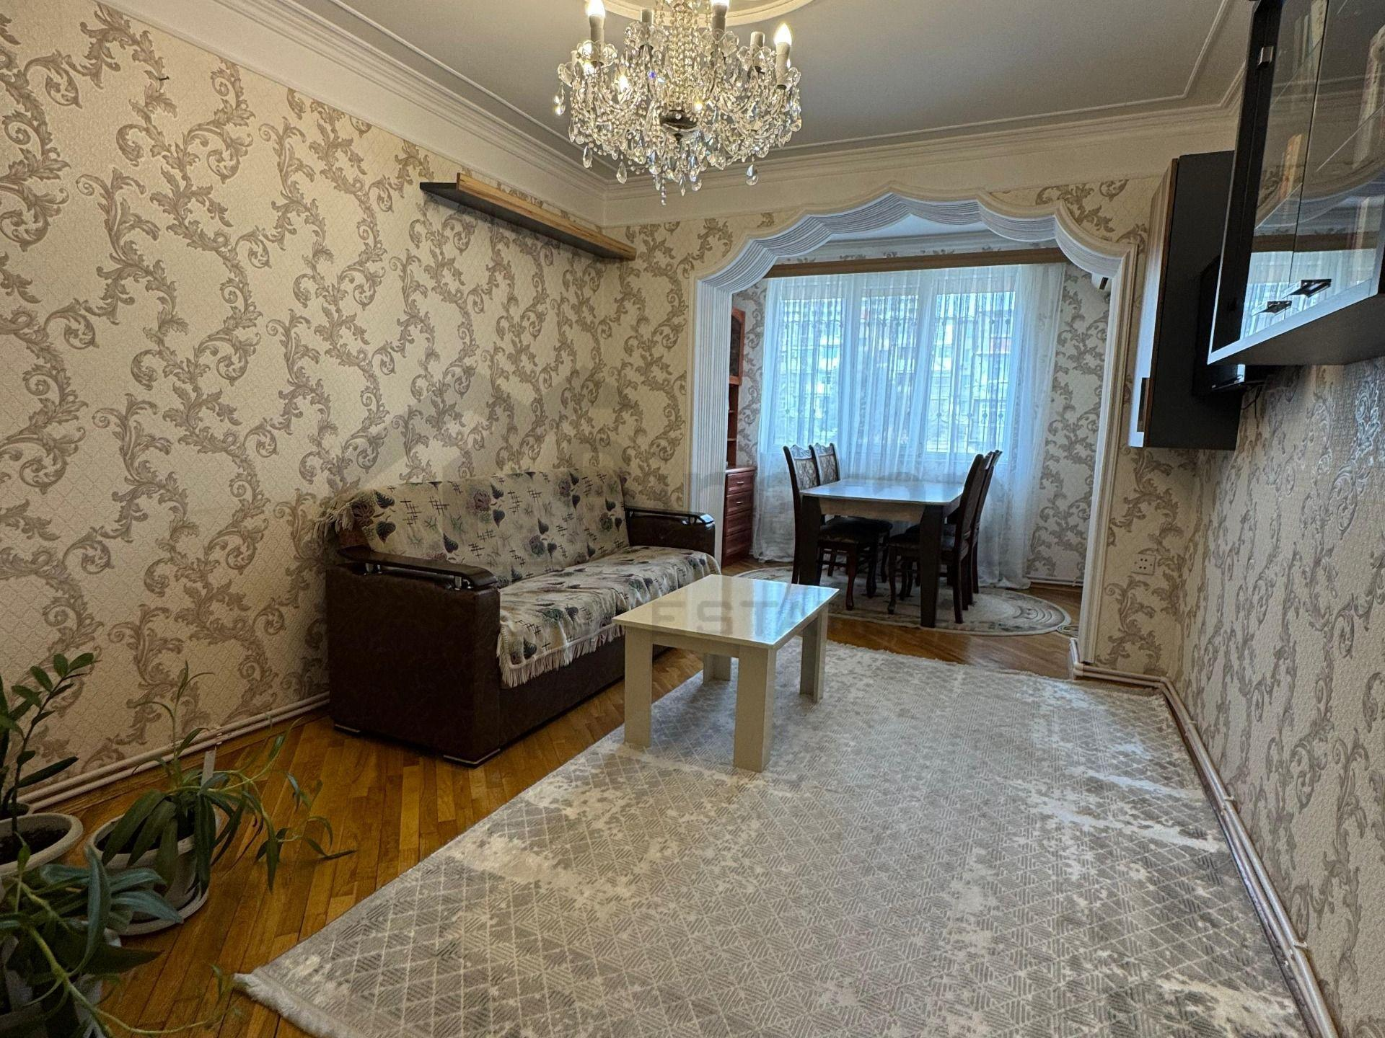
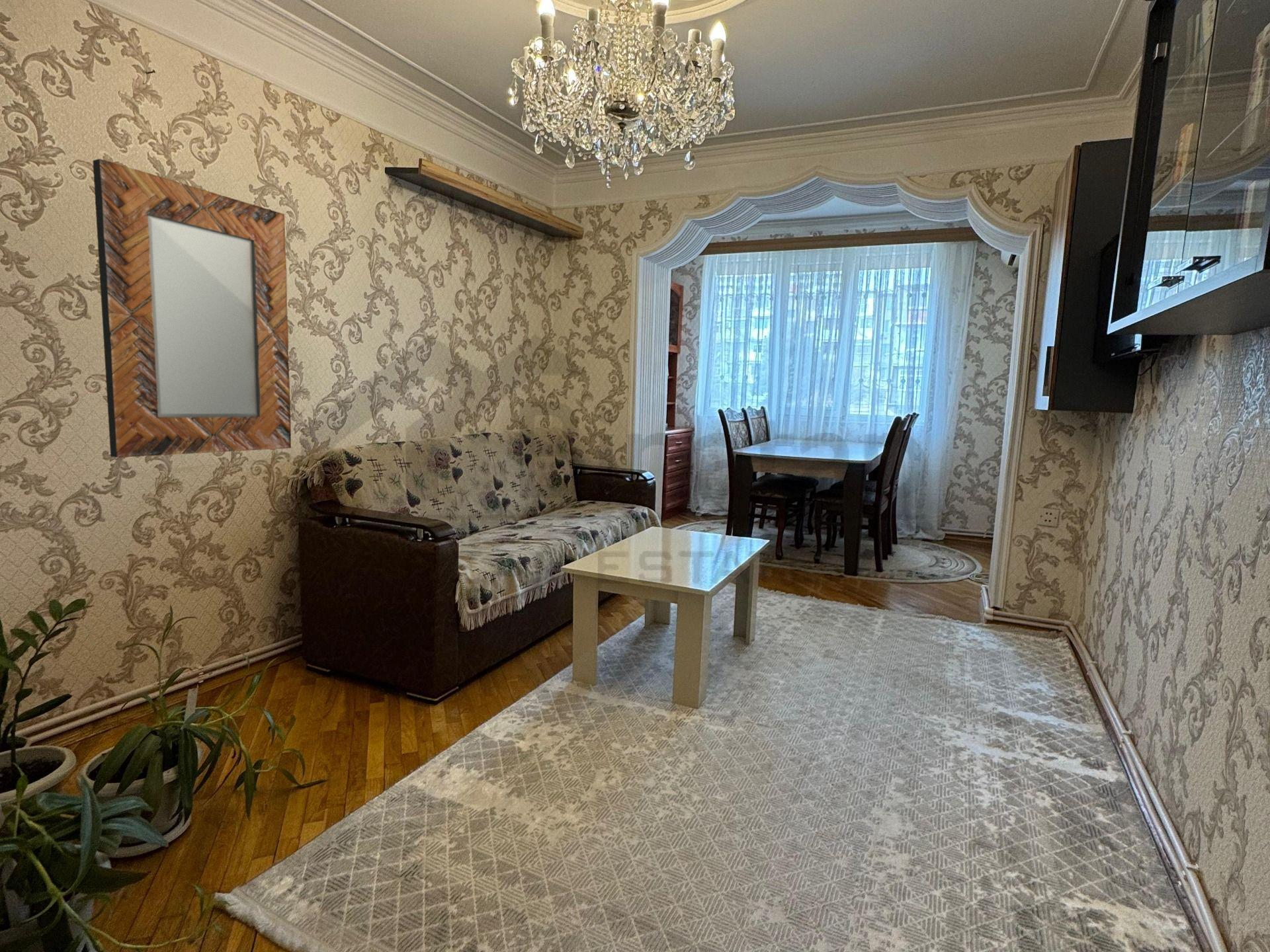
+ home mirror (206, 324)
